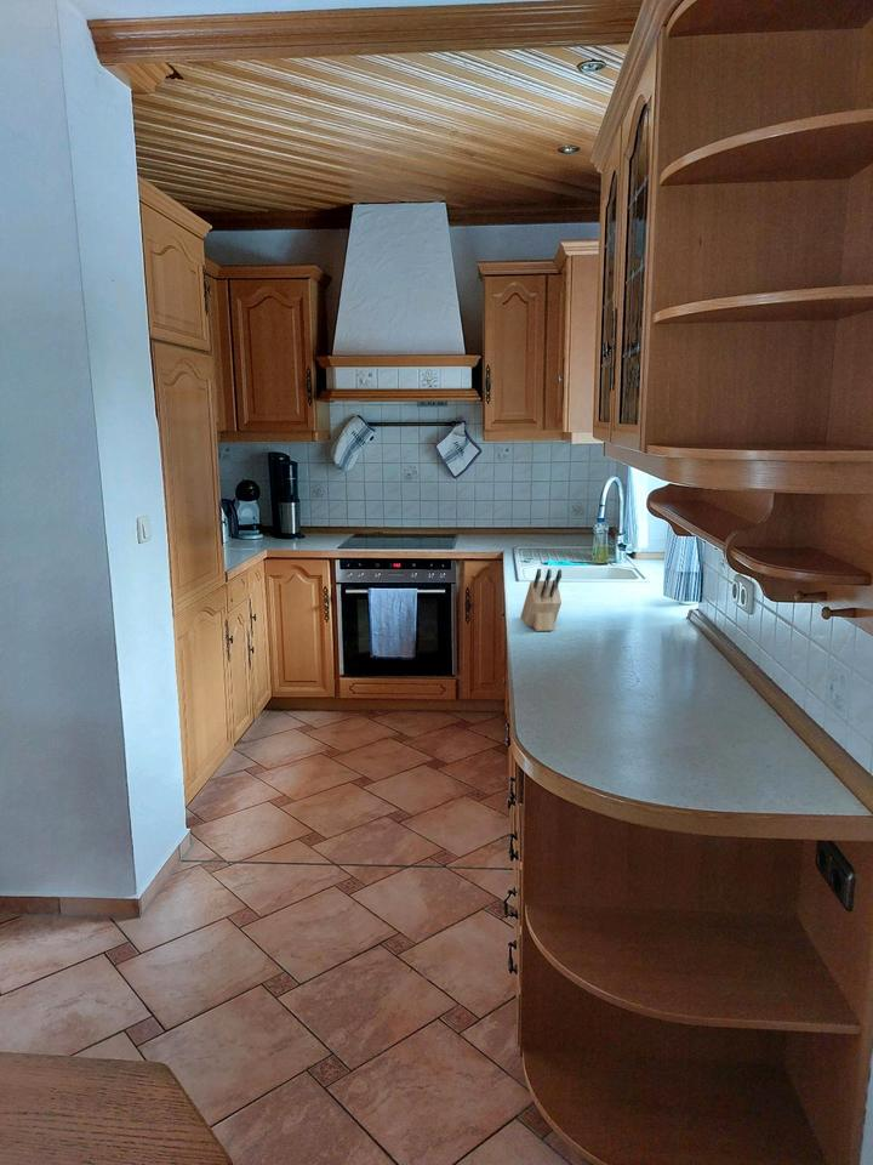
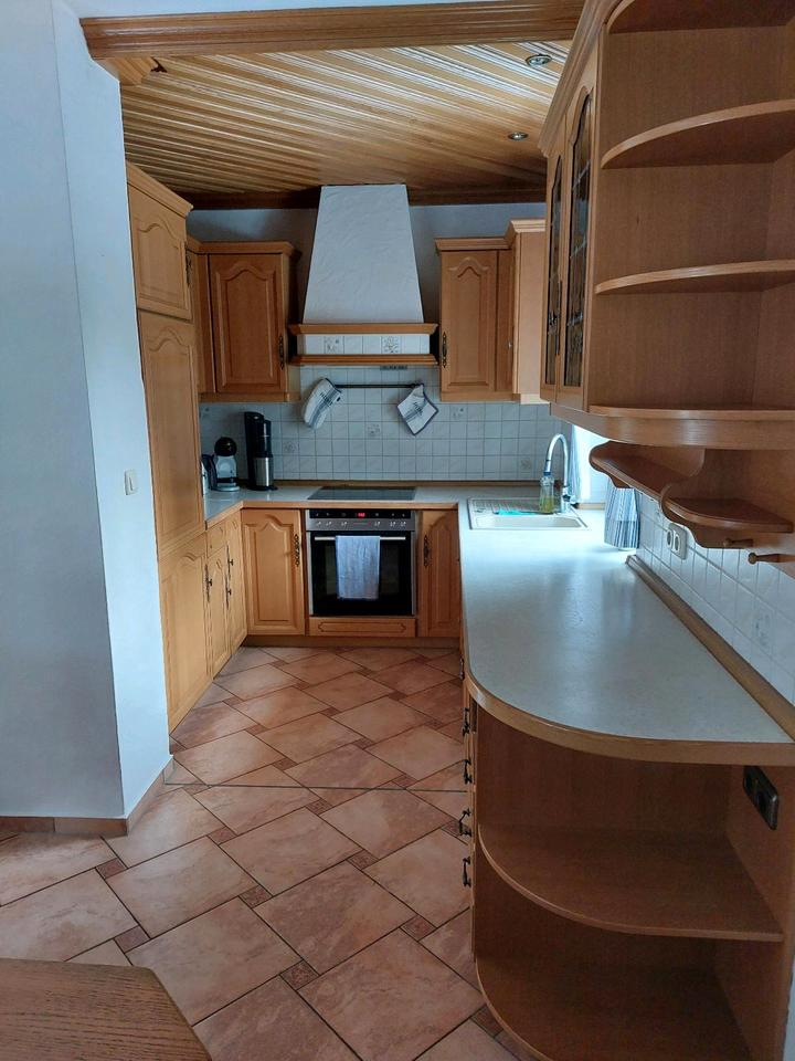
- knife block (541, 595)
